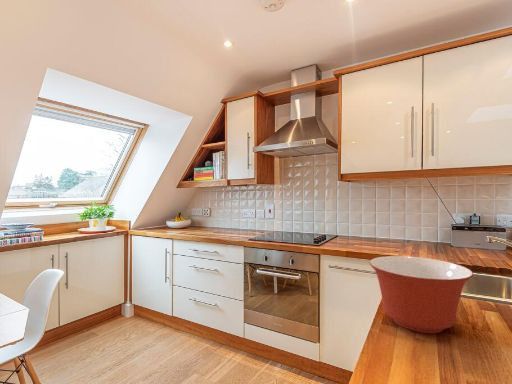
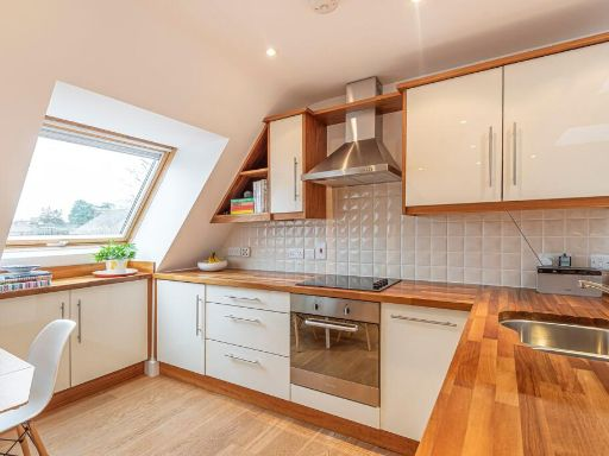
- mixing bowl (417, 294)
